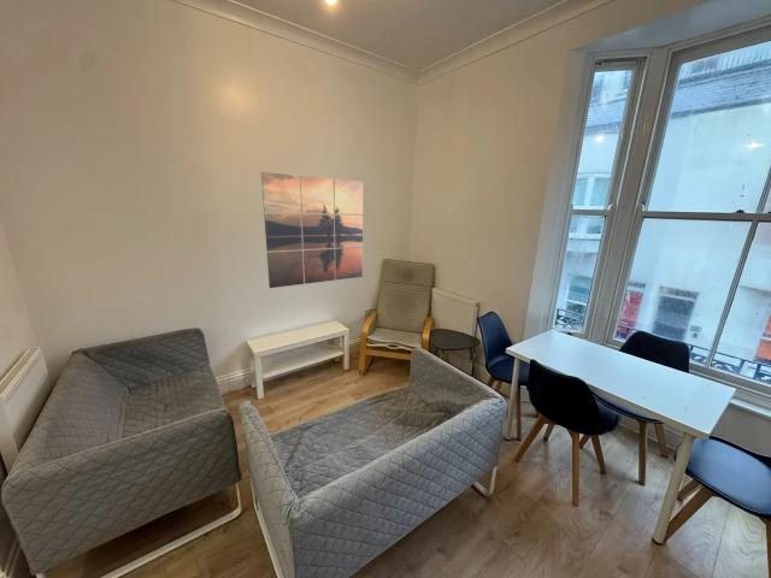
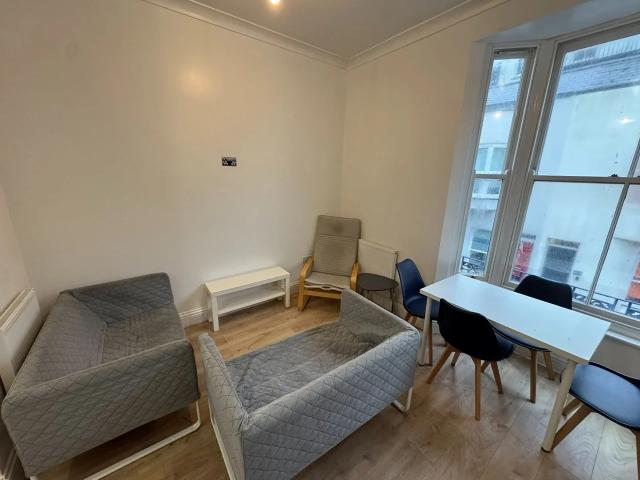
- wall art (318, 231)
